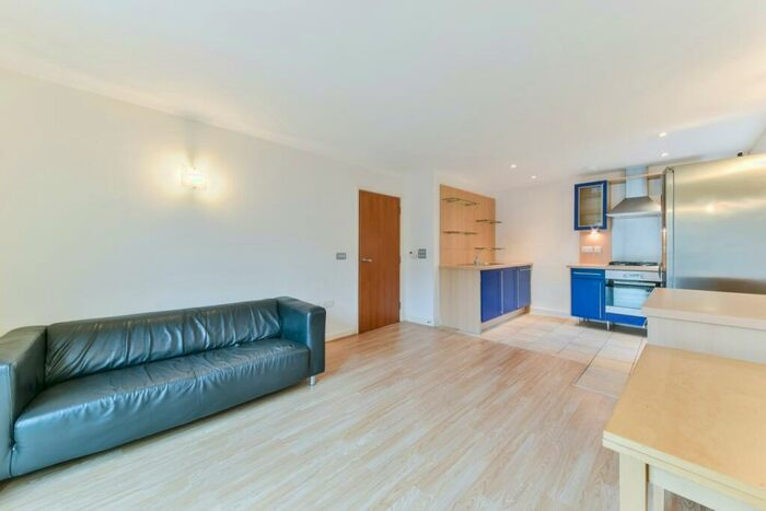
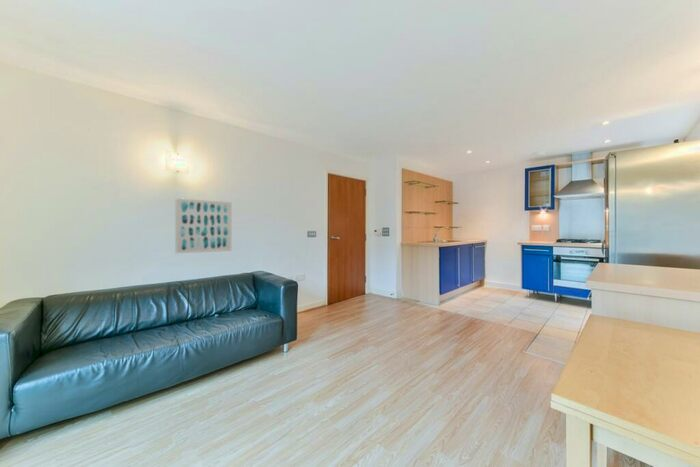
+ wall art (205, 226)
